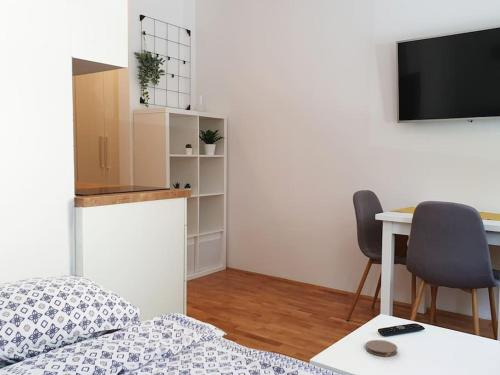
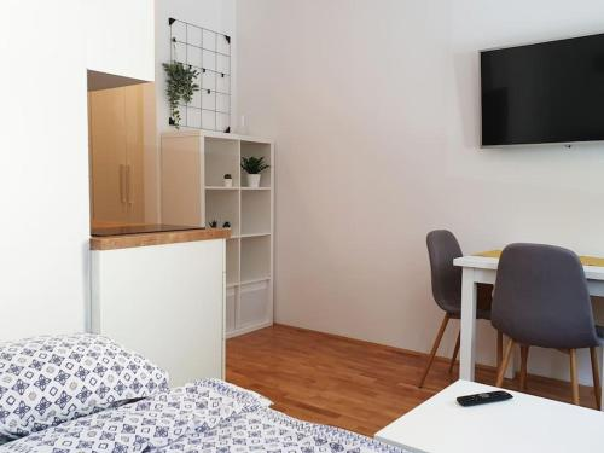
- coaster (381, 347)
